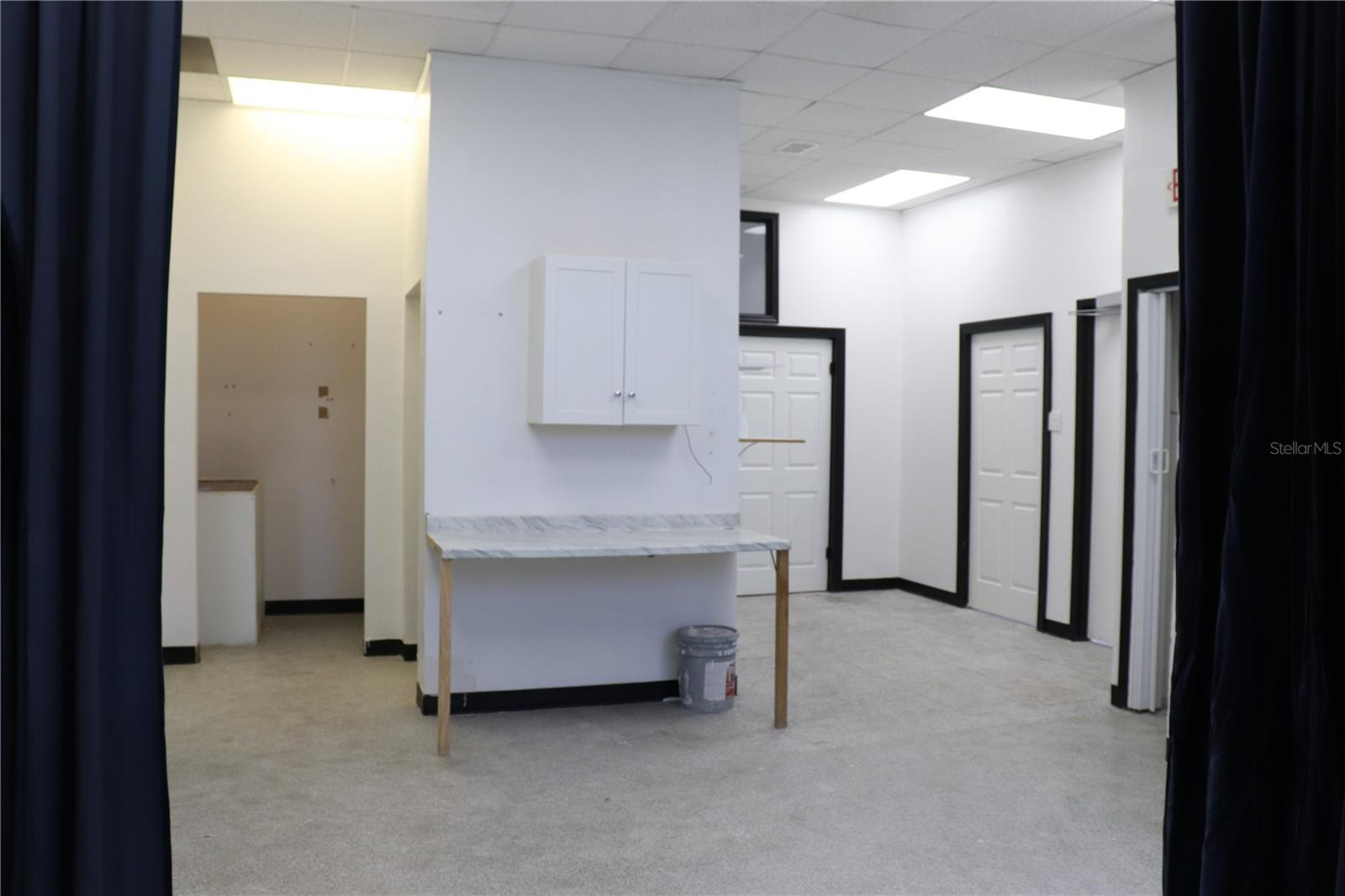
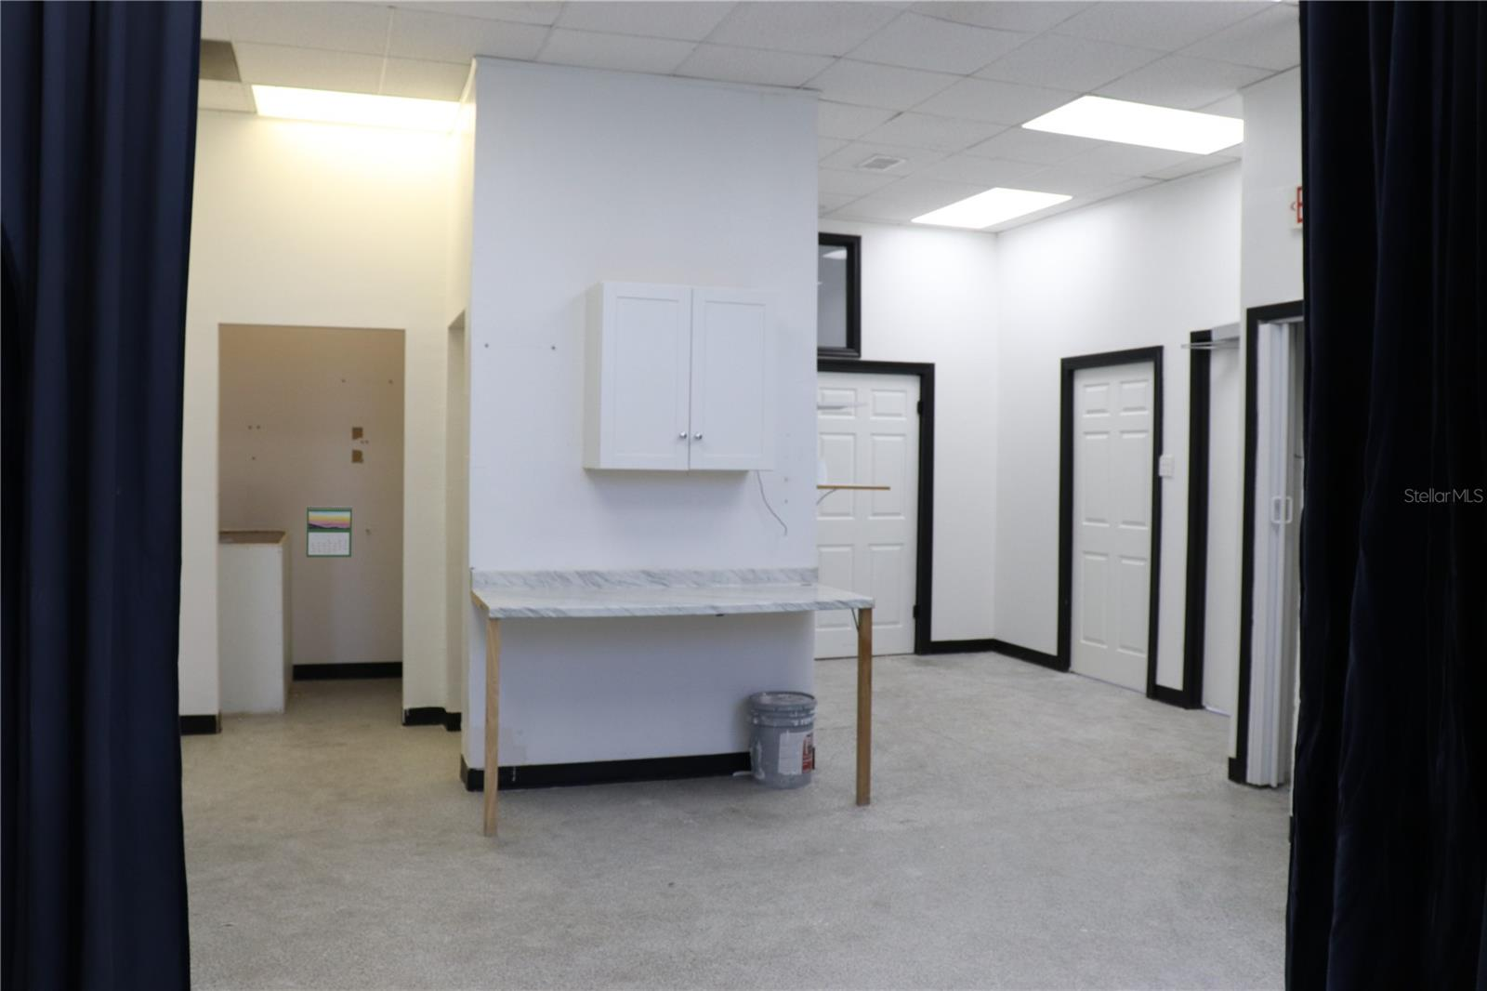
+ calendar (329, 531)
